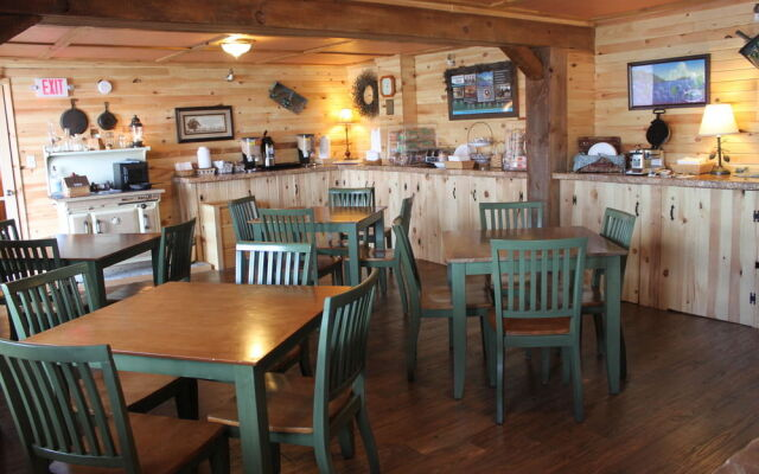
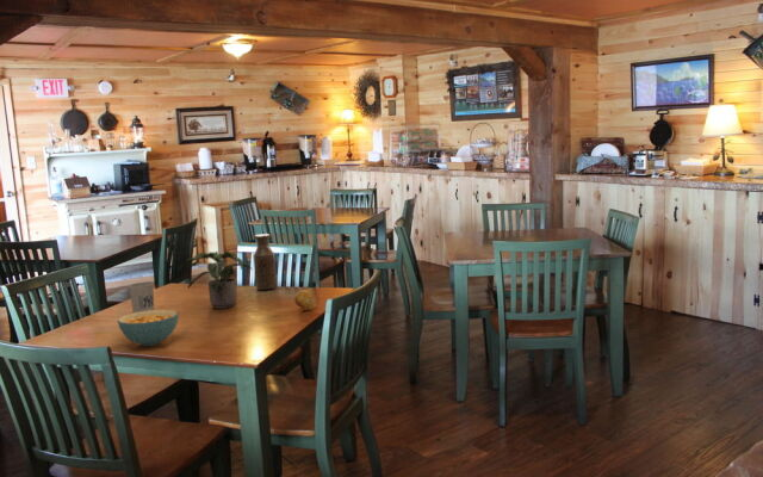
+ cereal bowl (149, 329)
+ cup (142, 303)
+ potted plant (218, 279)
+ fruit (304, 299)
+ bottle (263, 261)
